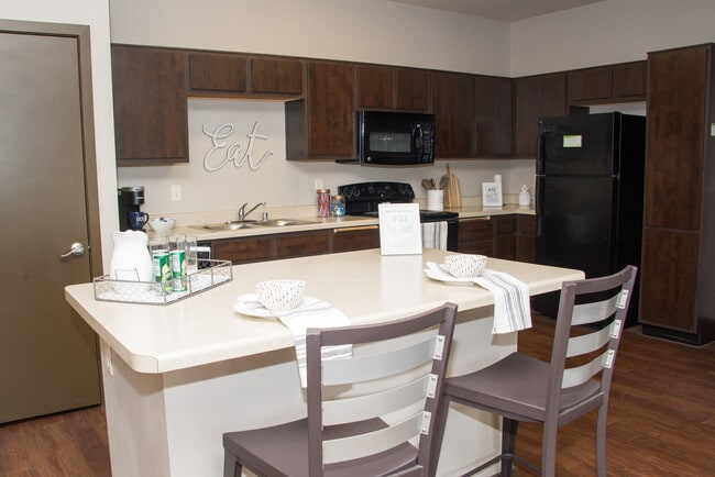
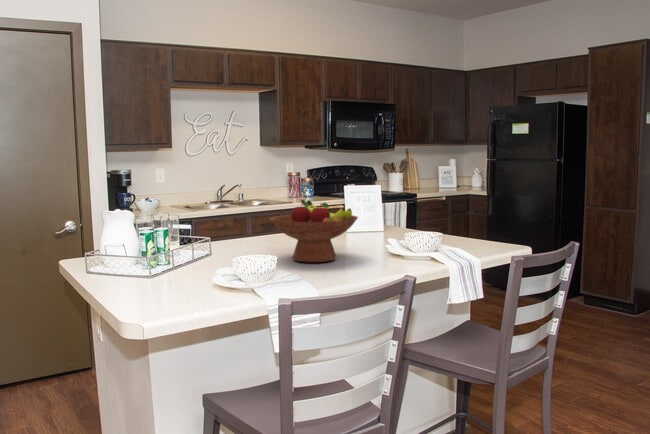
+ fruit bowl (314, 230)
